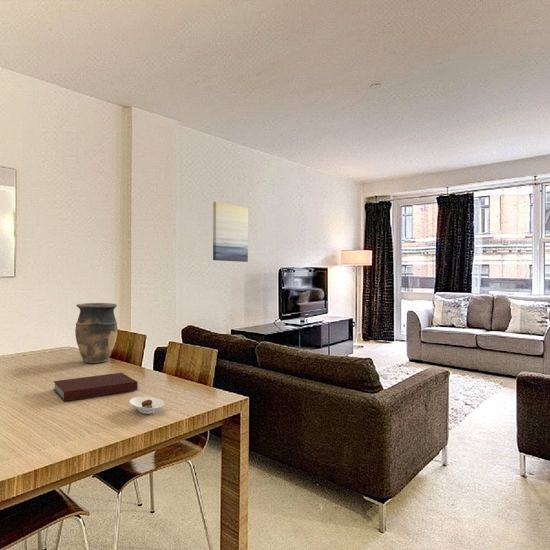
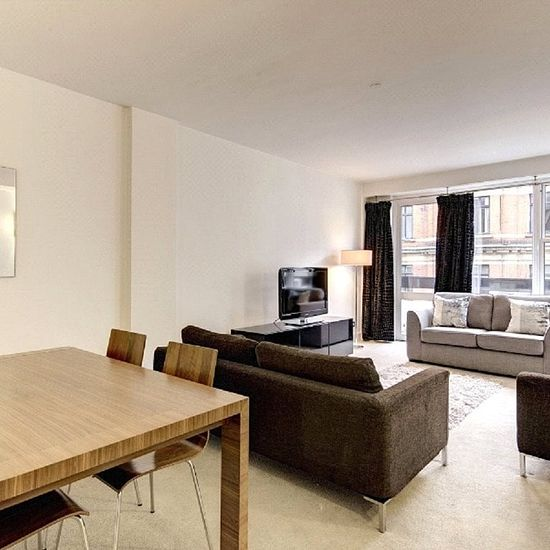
- wall art (231, 232)
- saucer (146, 405)
- vase (96, 332)
- notebook (95, 385)
